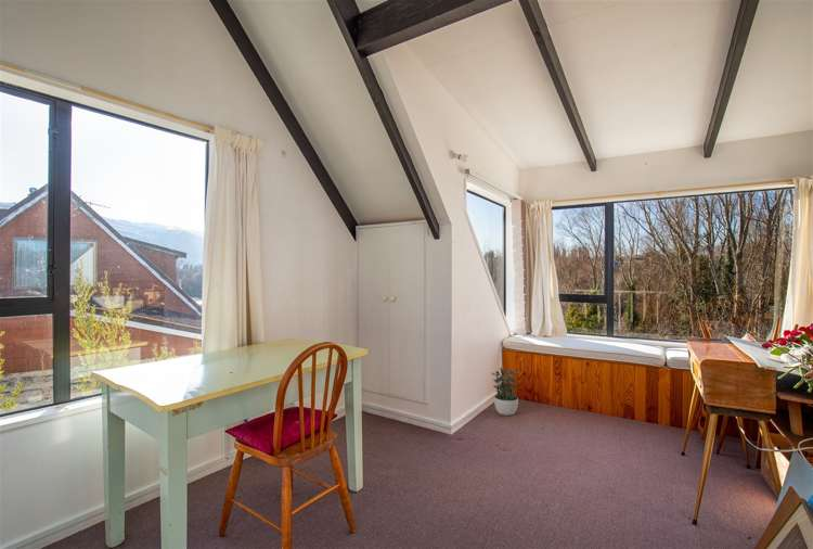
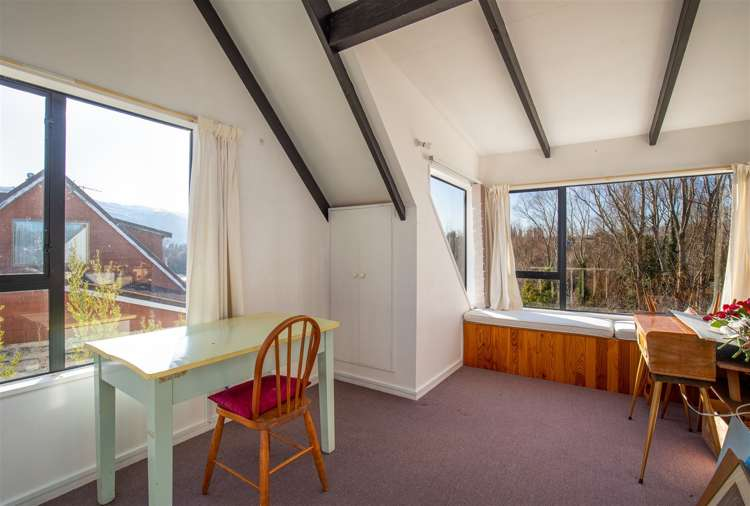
- potted plant (504, 390)
